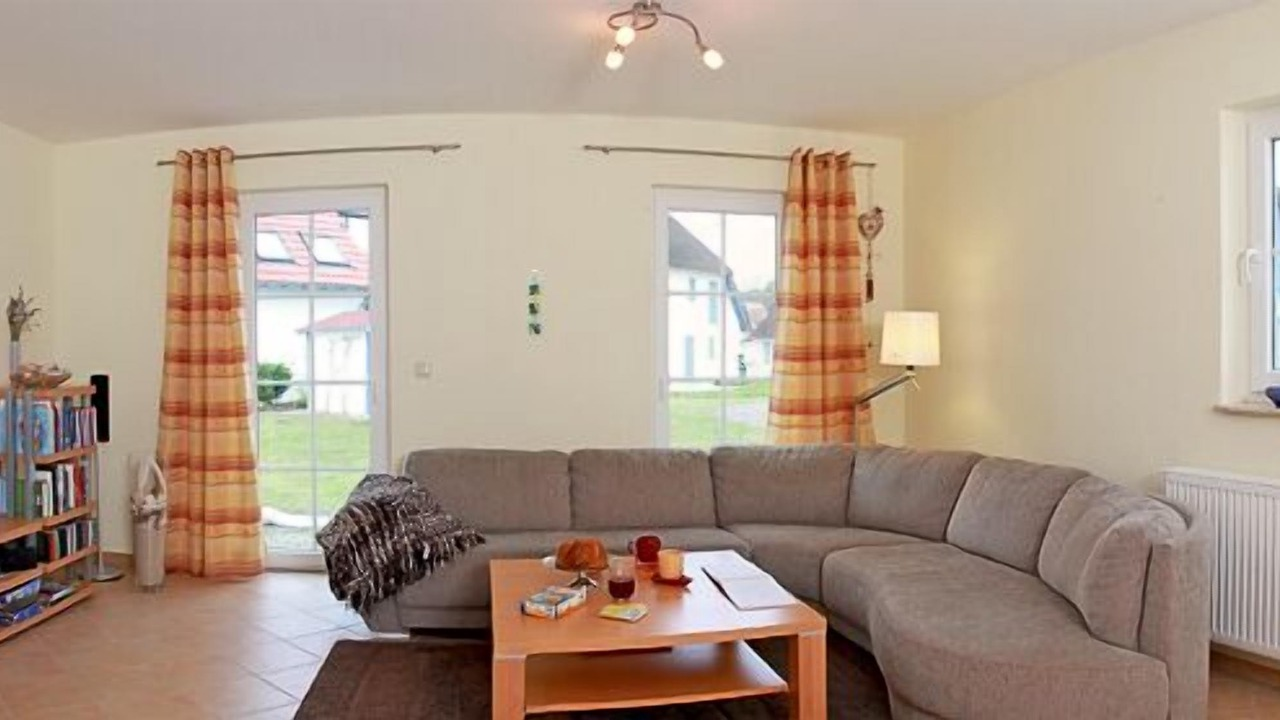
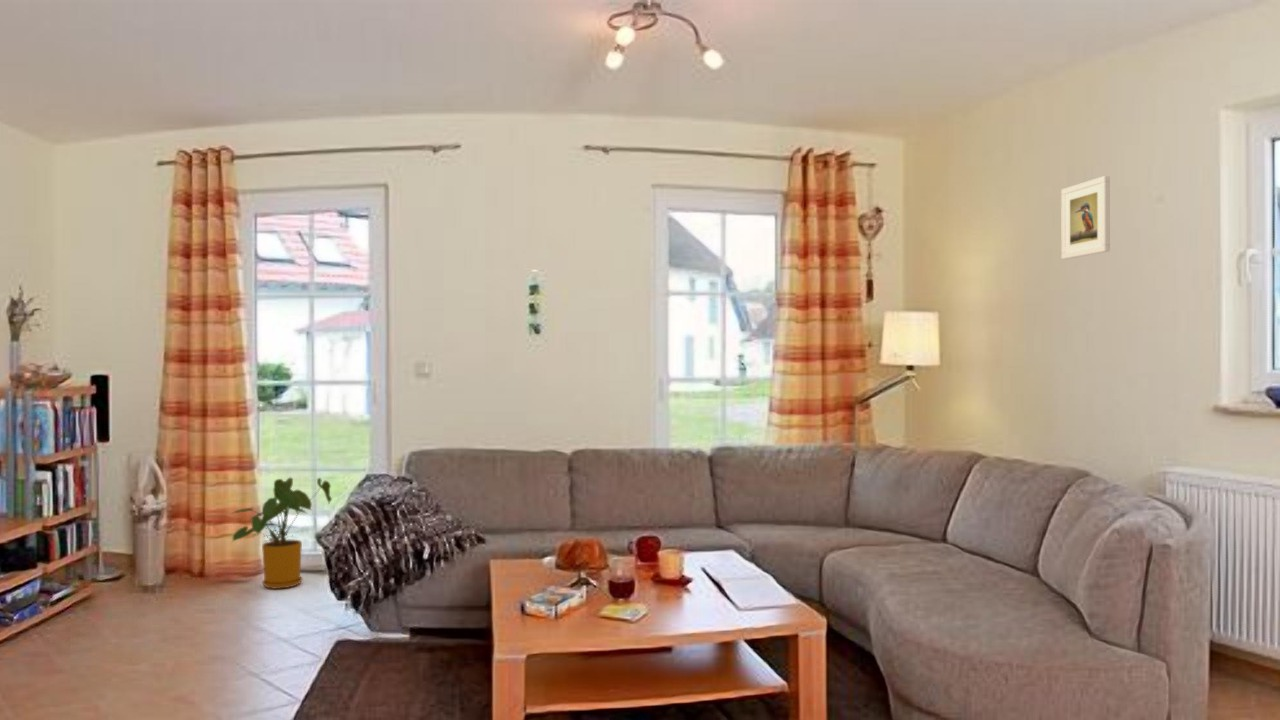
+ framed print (1084, 219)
+ house plant (280, 532)
